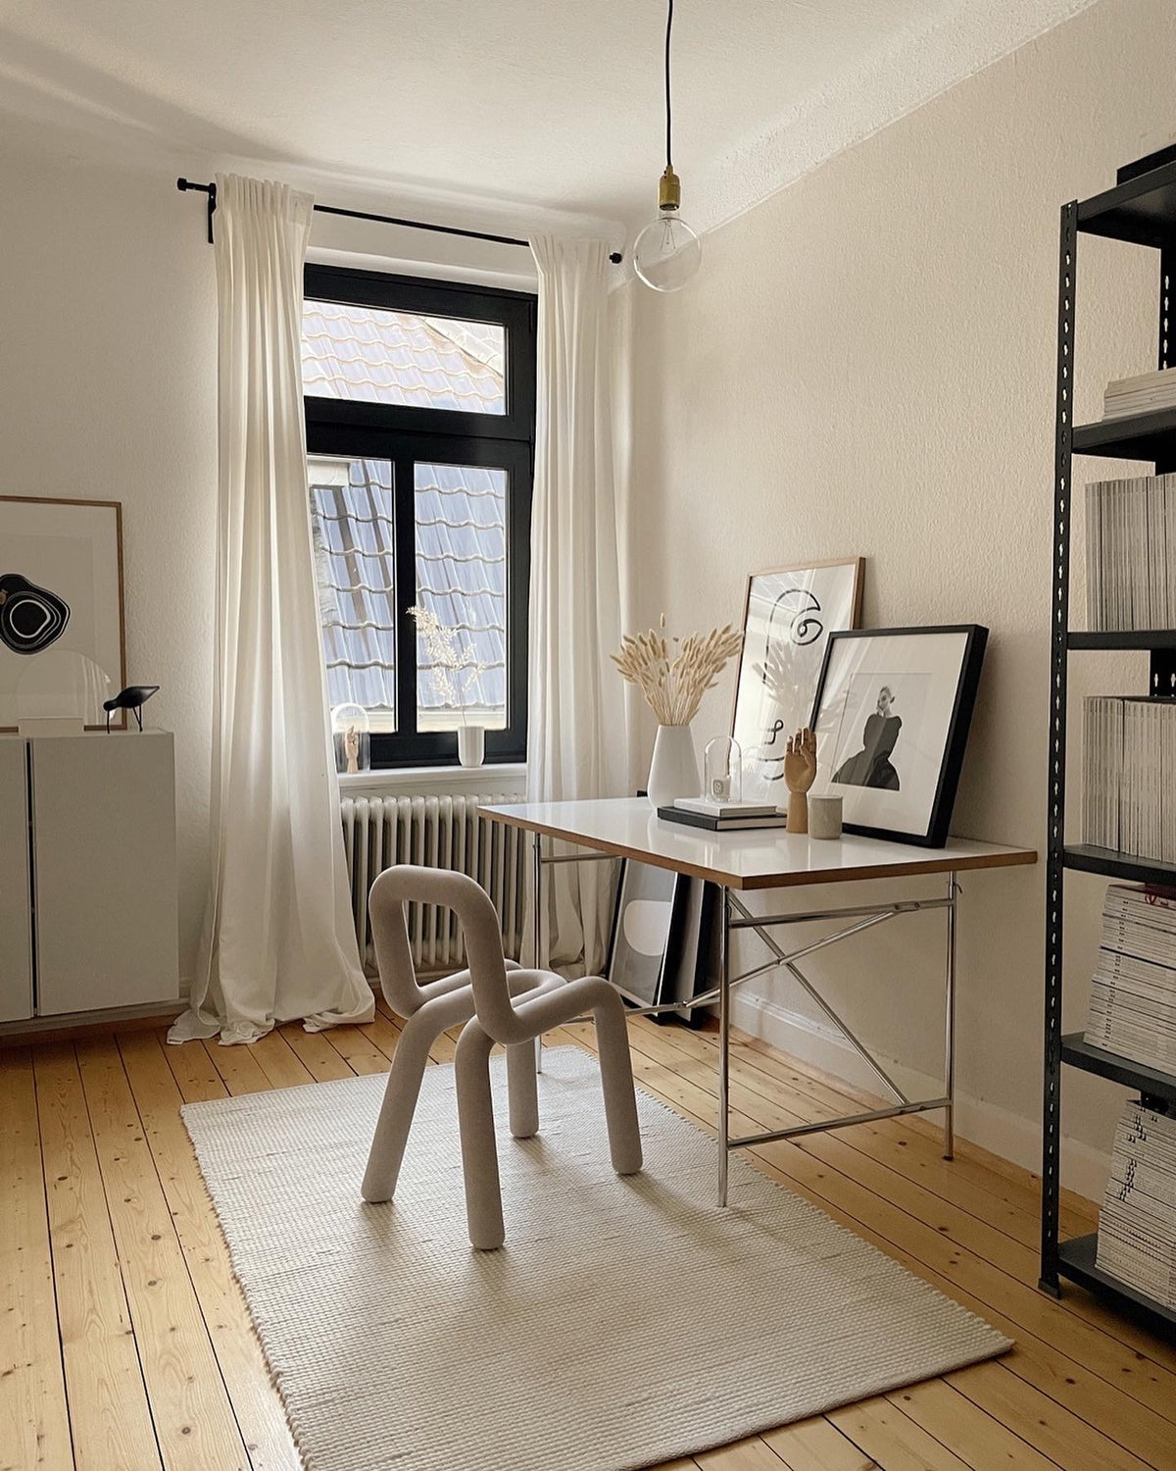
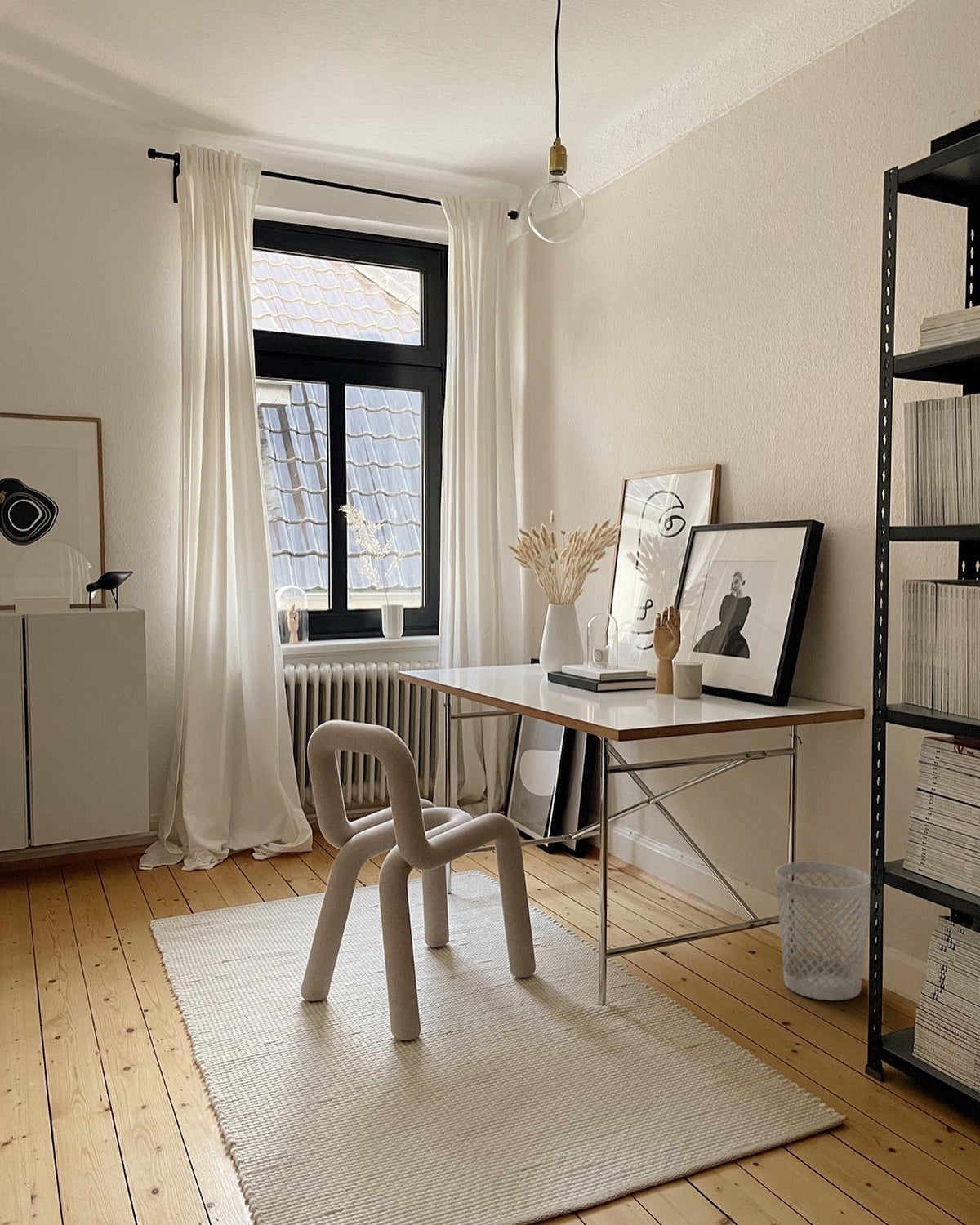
+ wastebasket (822, 929)
